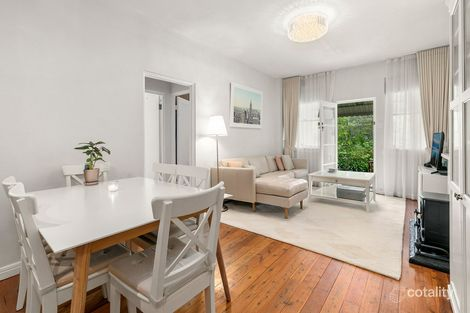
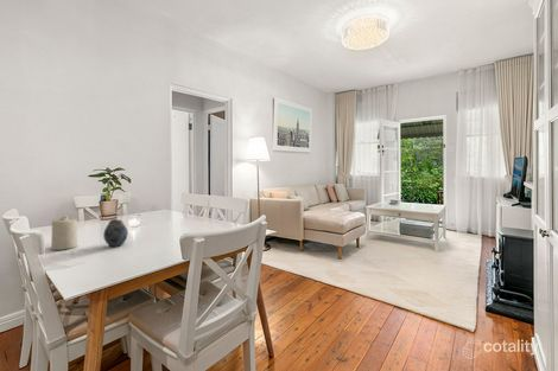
+ teapot (115, 231)
+ candle (64, 230)
